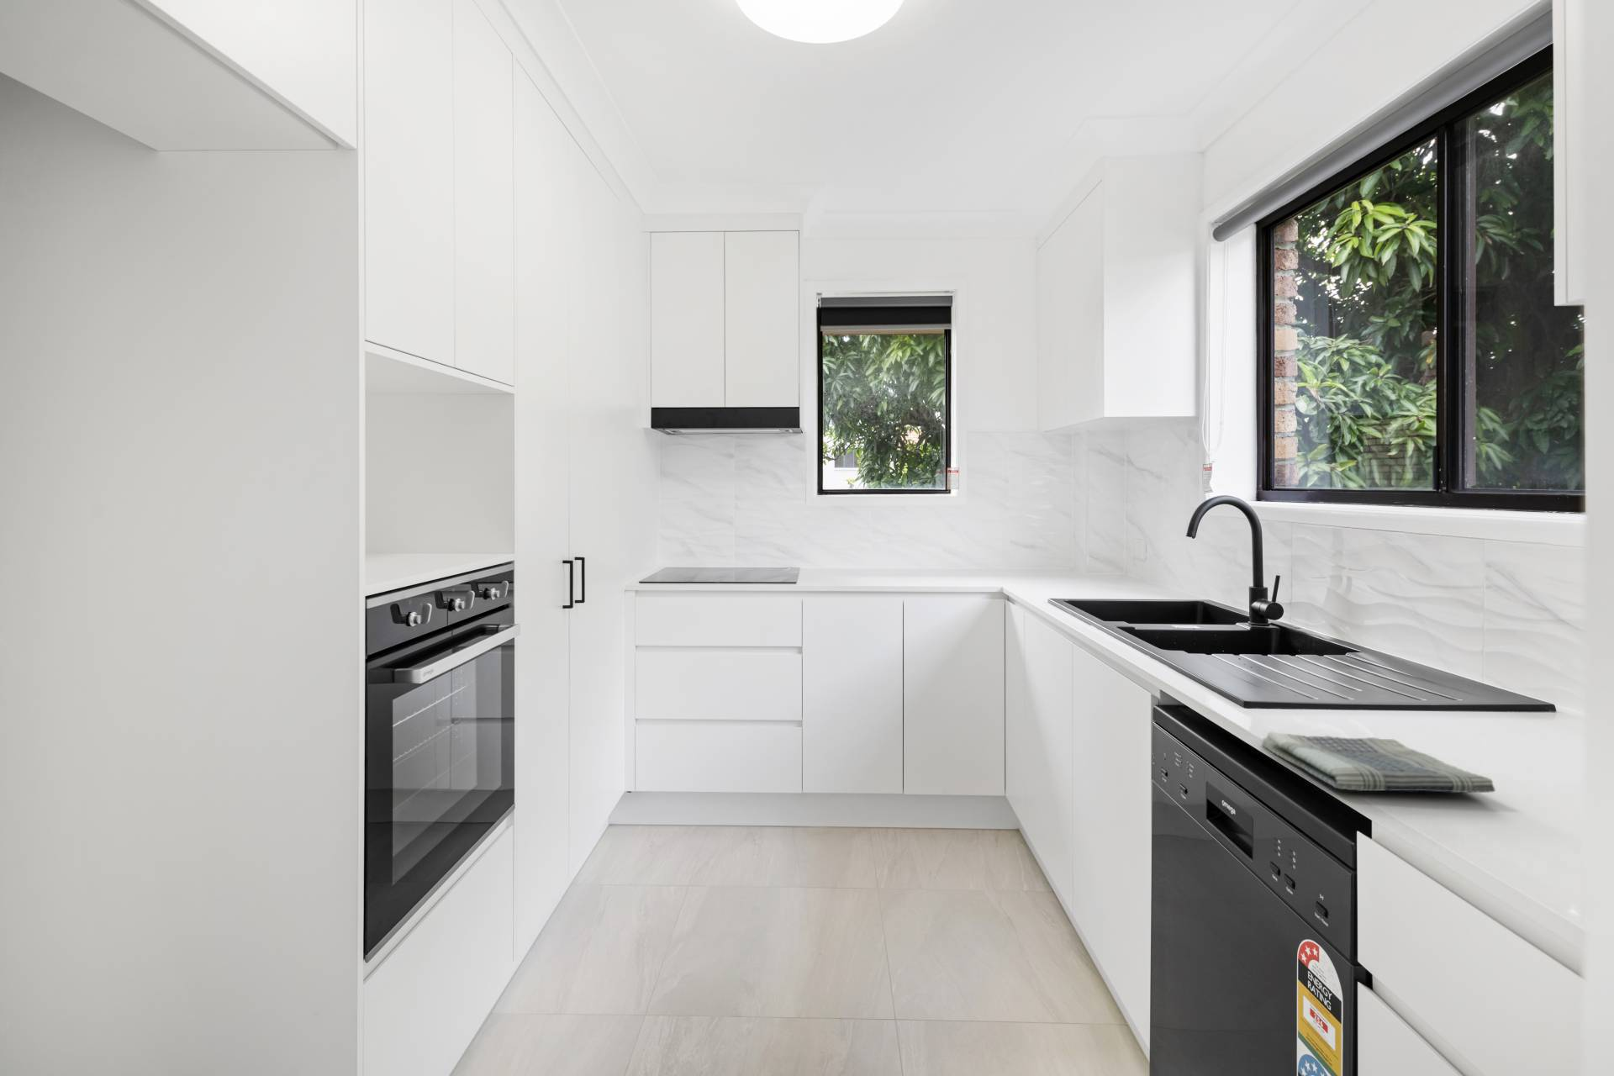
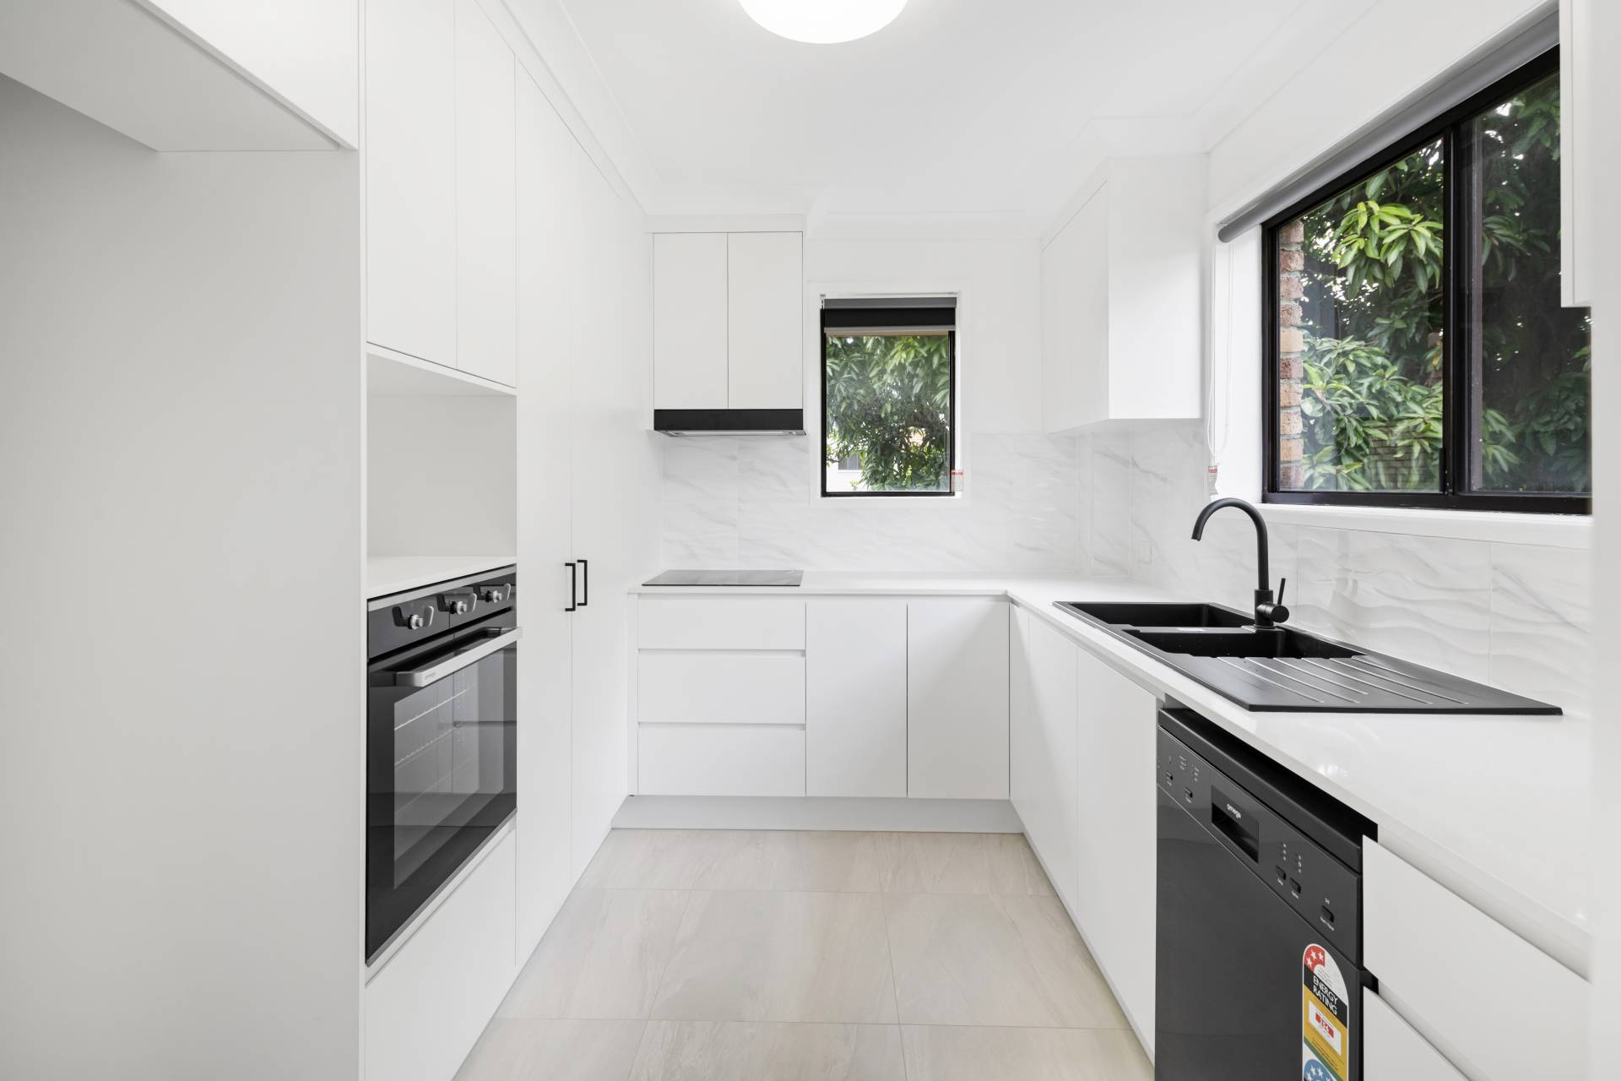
- dish towel (1365, 758)
